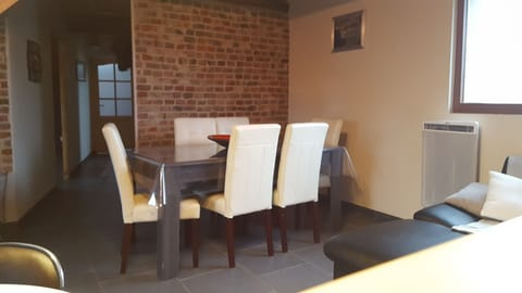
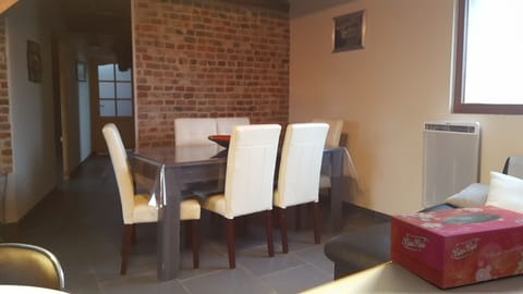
+ tissue box (469, 241)
